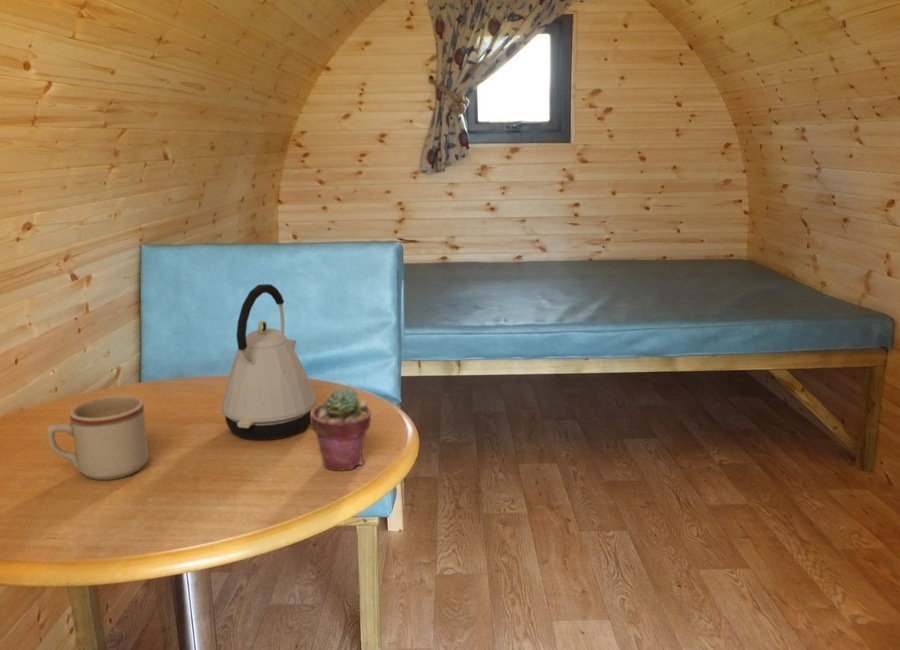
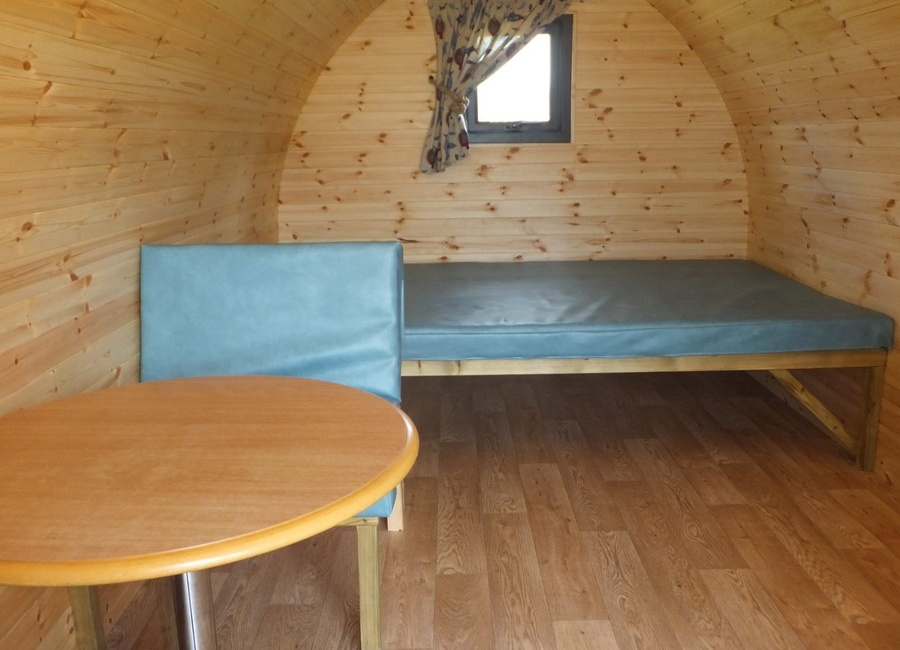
- potted succulent (341, 426)
- mug (99, 440)
- kettle (267, 356)
